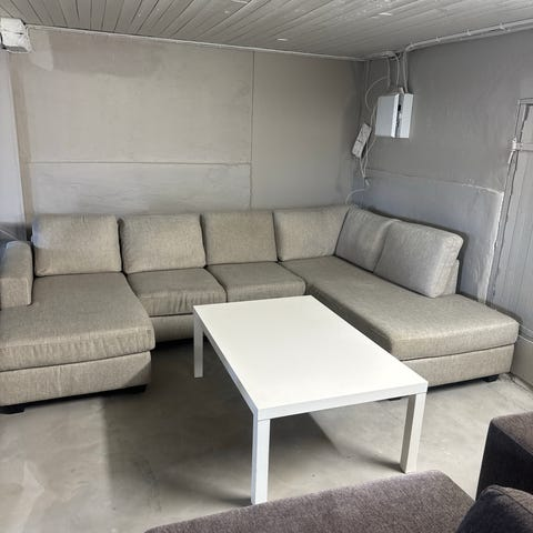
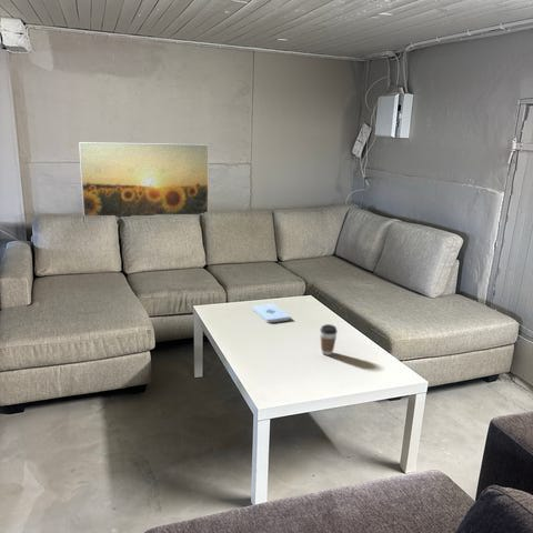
+ notepad (270, 312)
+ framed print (147, 185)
+ coffee cup (328, 340)
